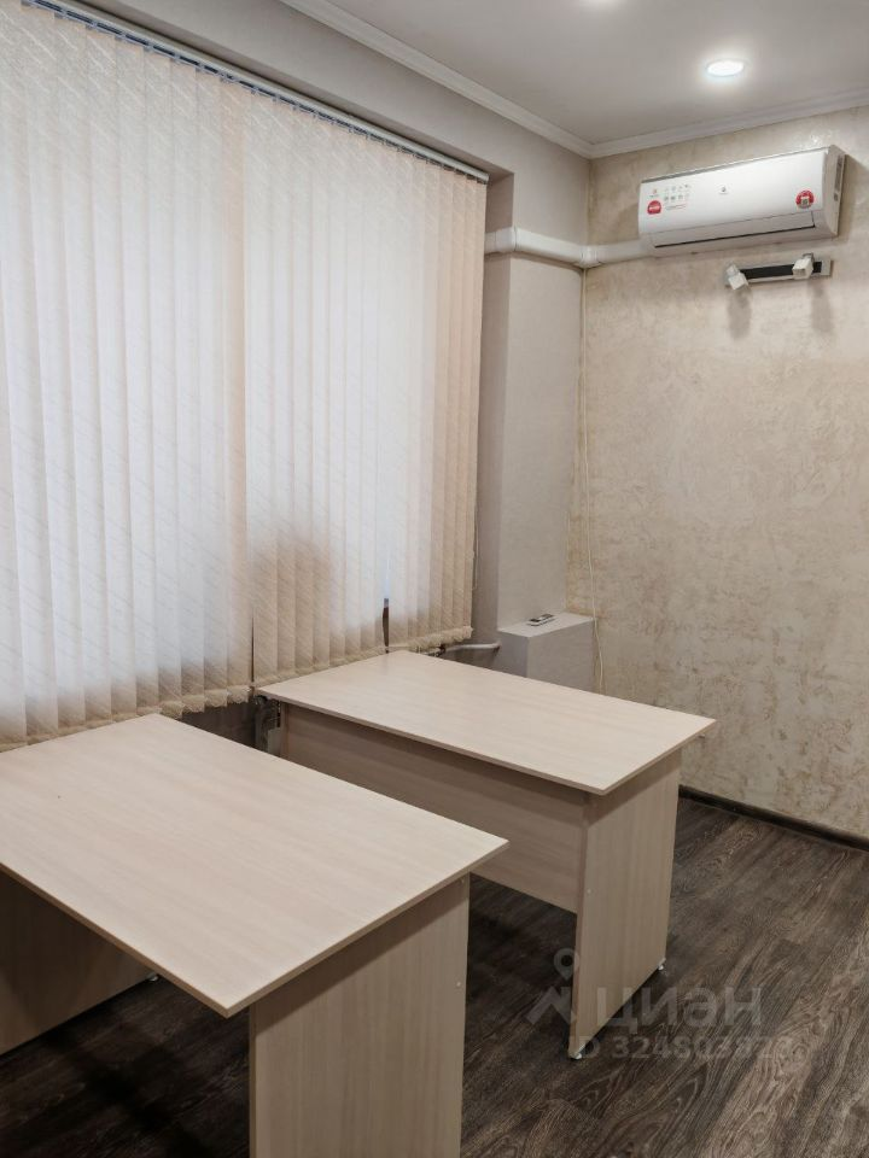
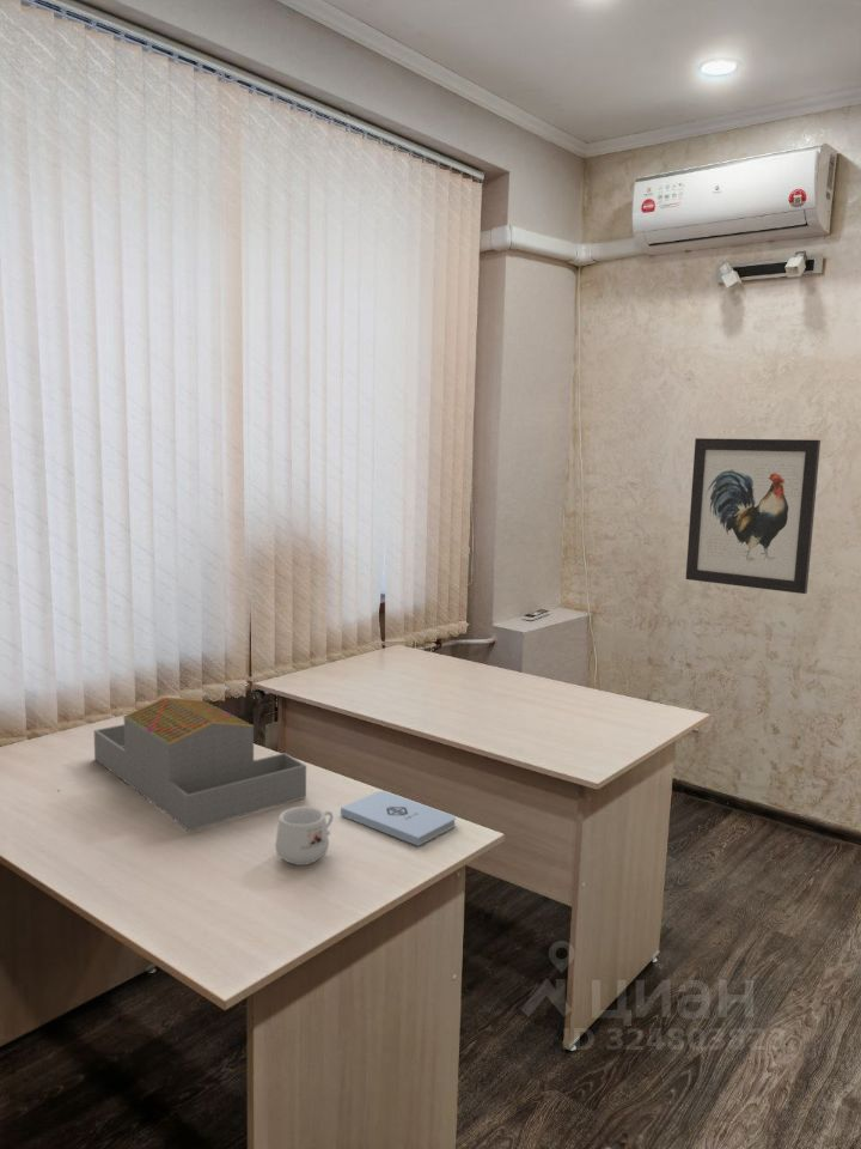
+ architectural model (195, 738)
+ notepad (398, 815)
+ mug (306, 834)
+ wall art (749, 513)
